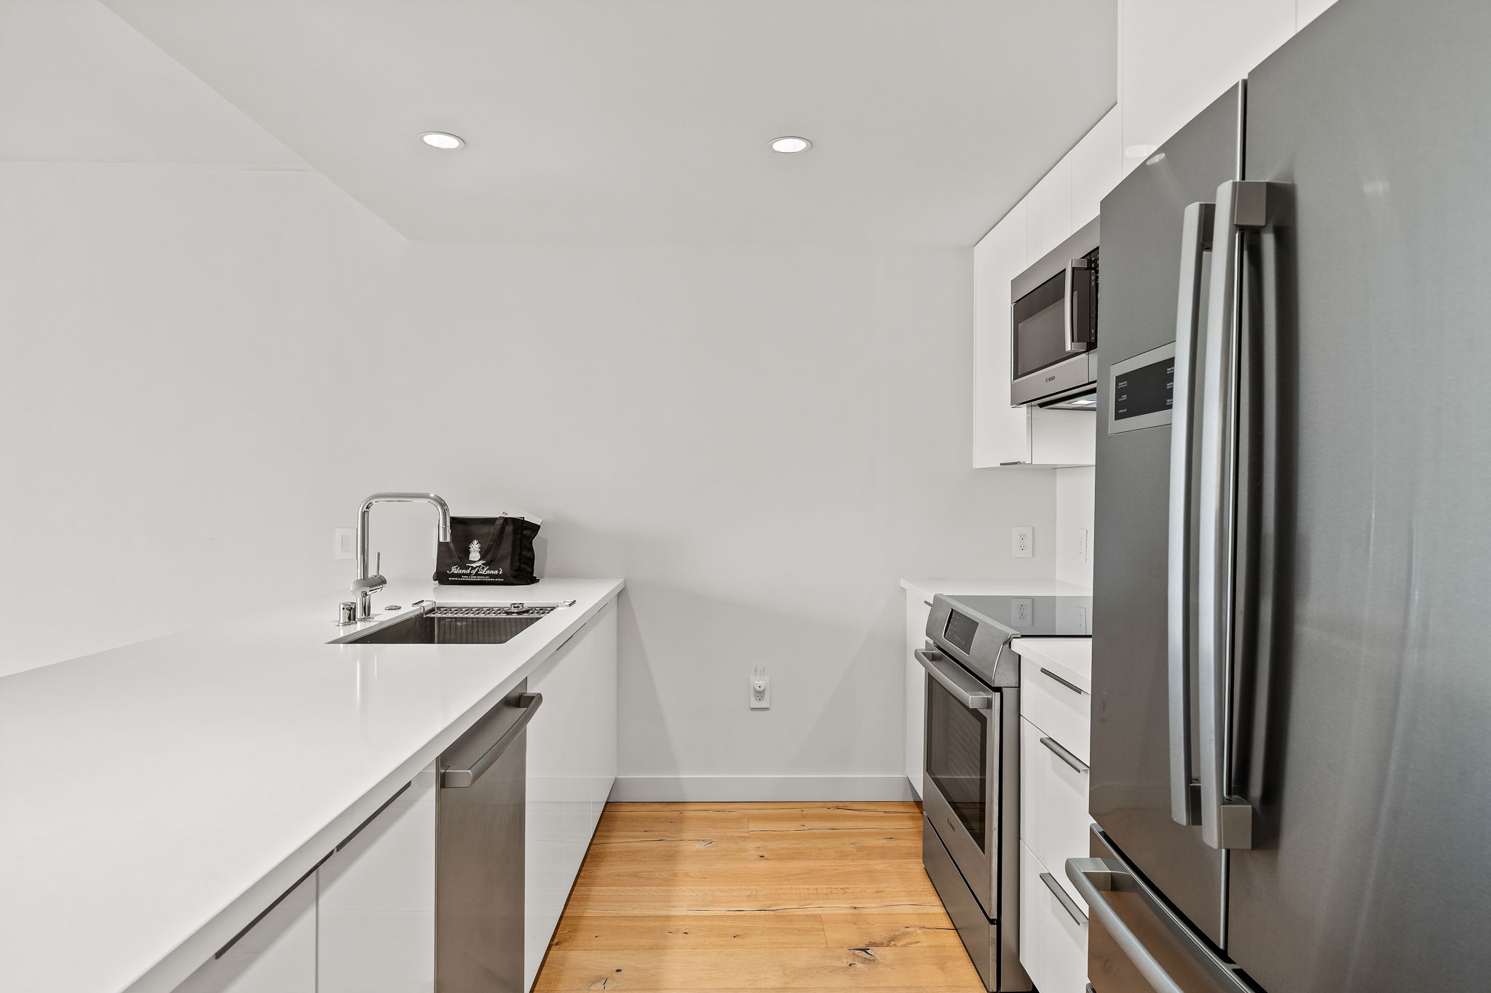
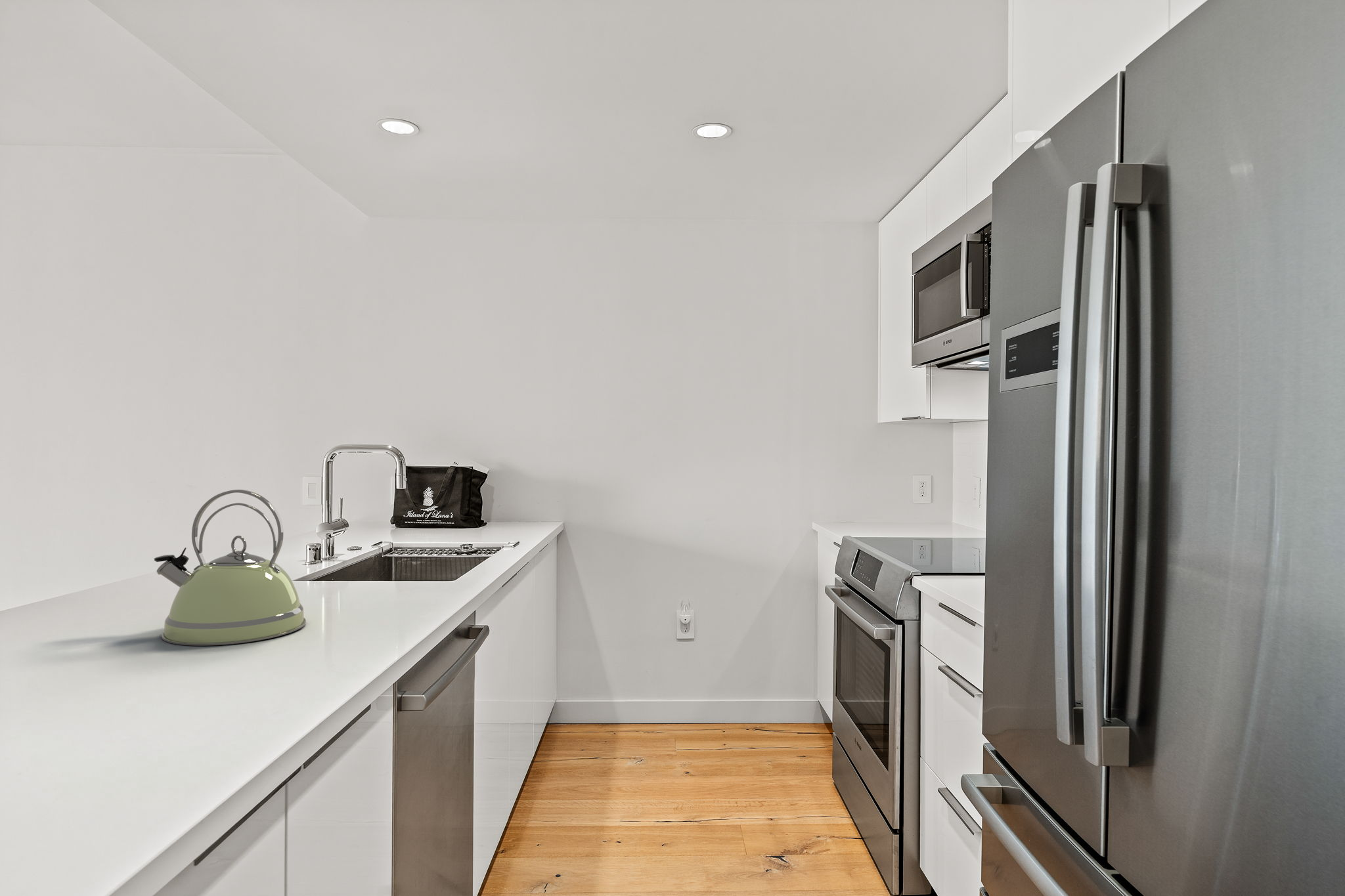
+ kettle (229, 559)
